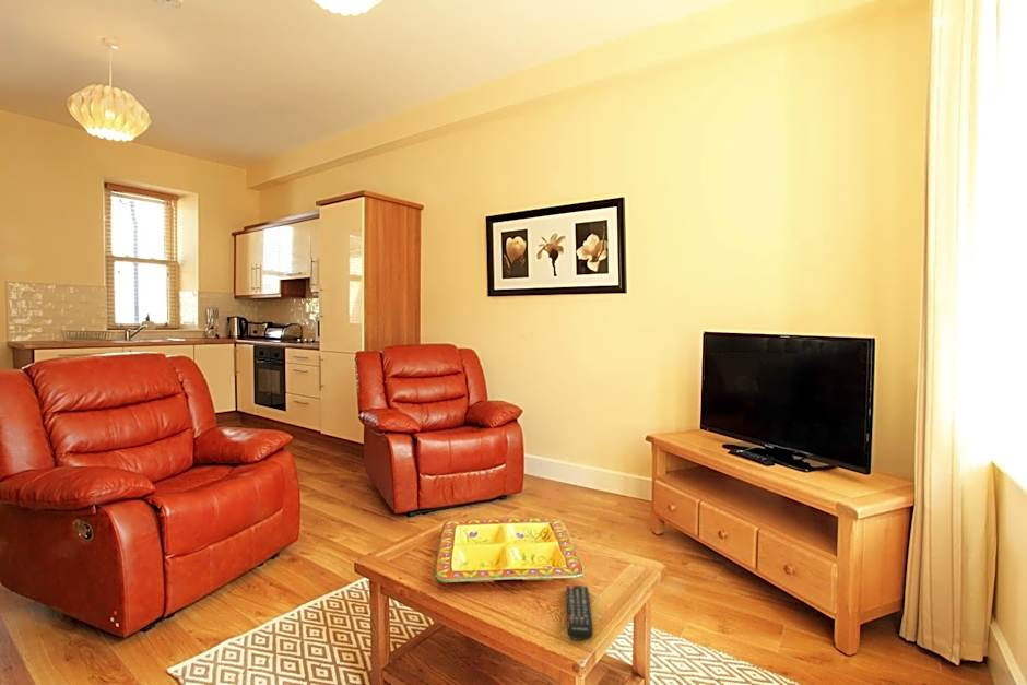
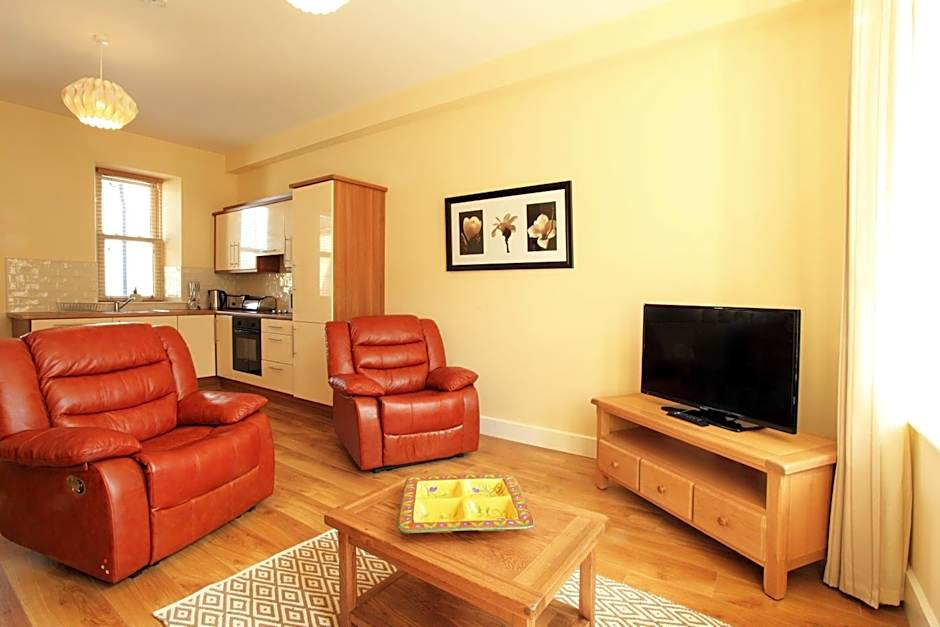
- remote control (578, 610)
